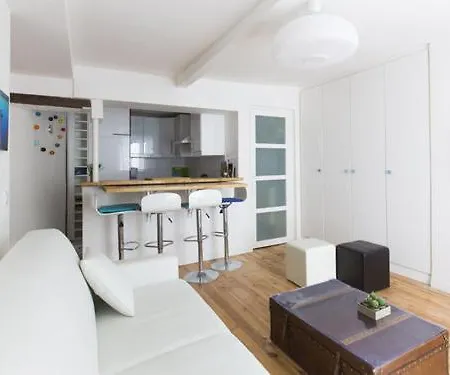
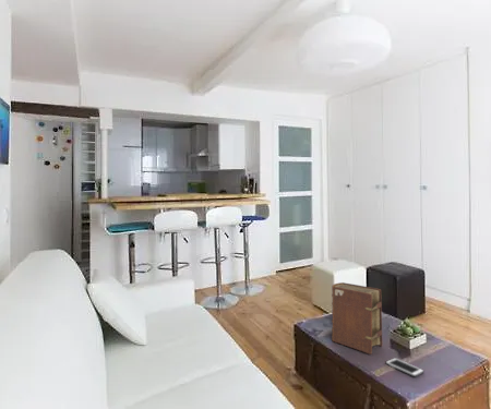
+ book (355, 315)
+ cell phone (404, 366)
